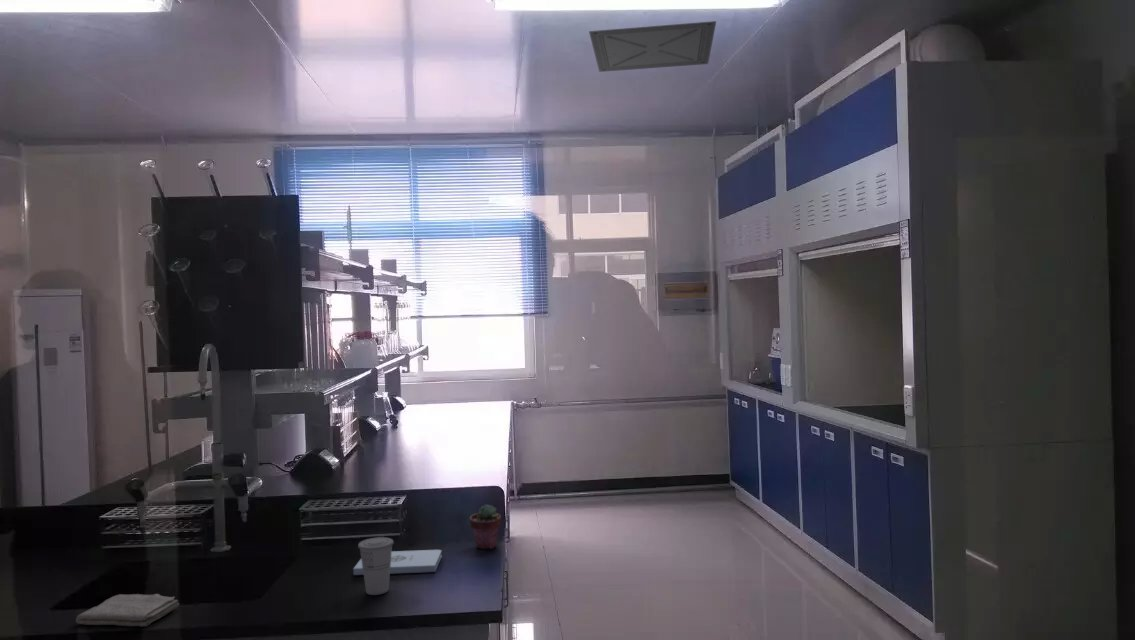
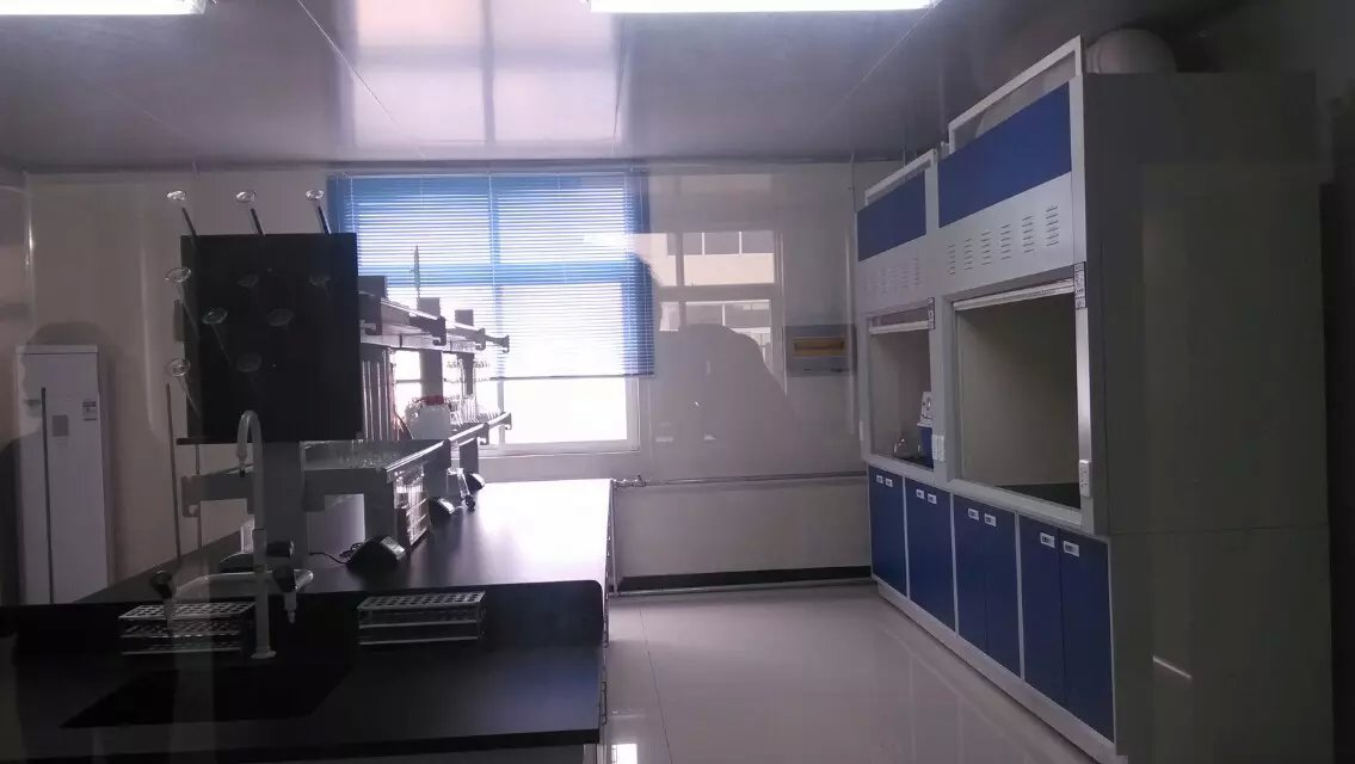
- notepad (399, 561)
- cup (376, 566)
- washcloth (129, 609)
- potted succulent (485, 525)
- ceiling vent (652, 48)
